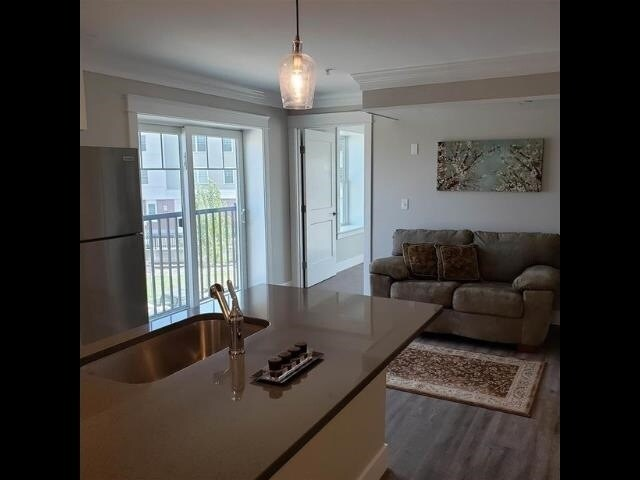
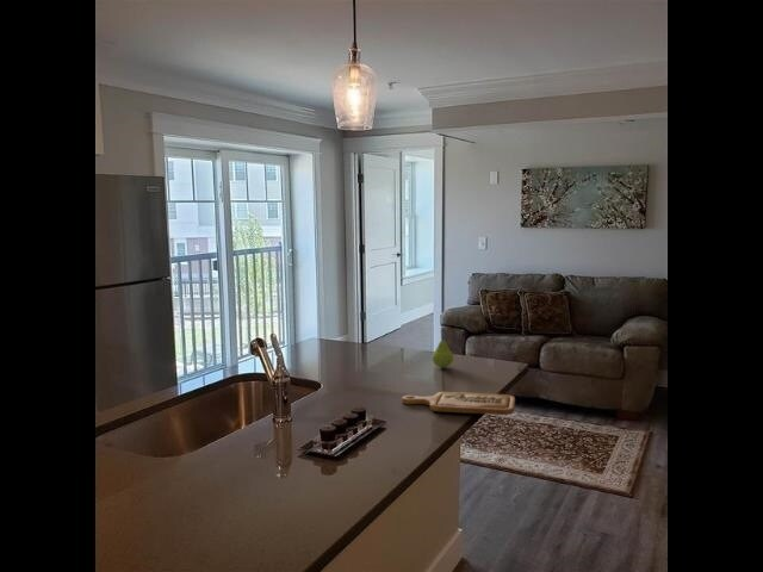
+ cutting board (457, 402)
+ fruit (442, 352)
